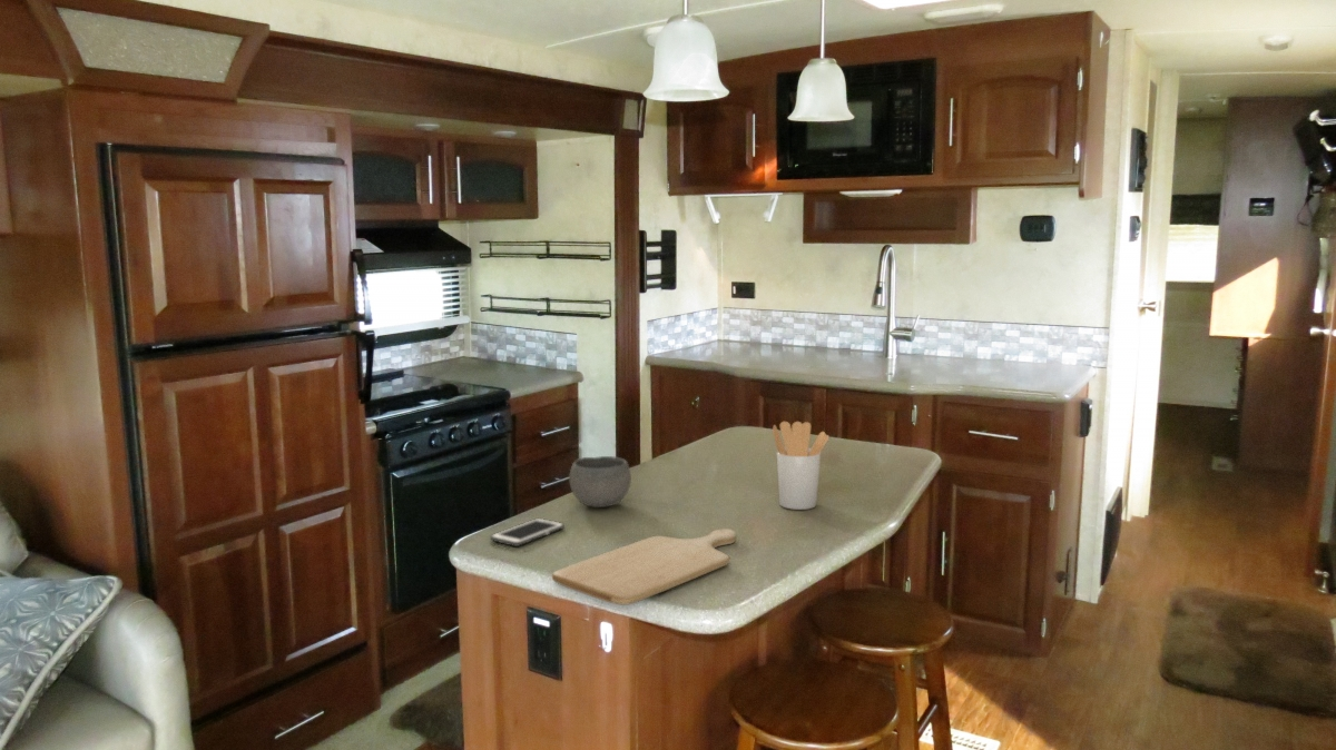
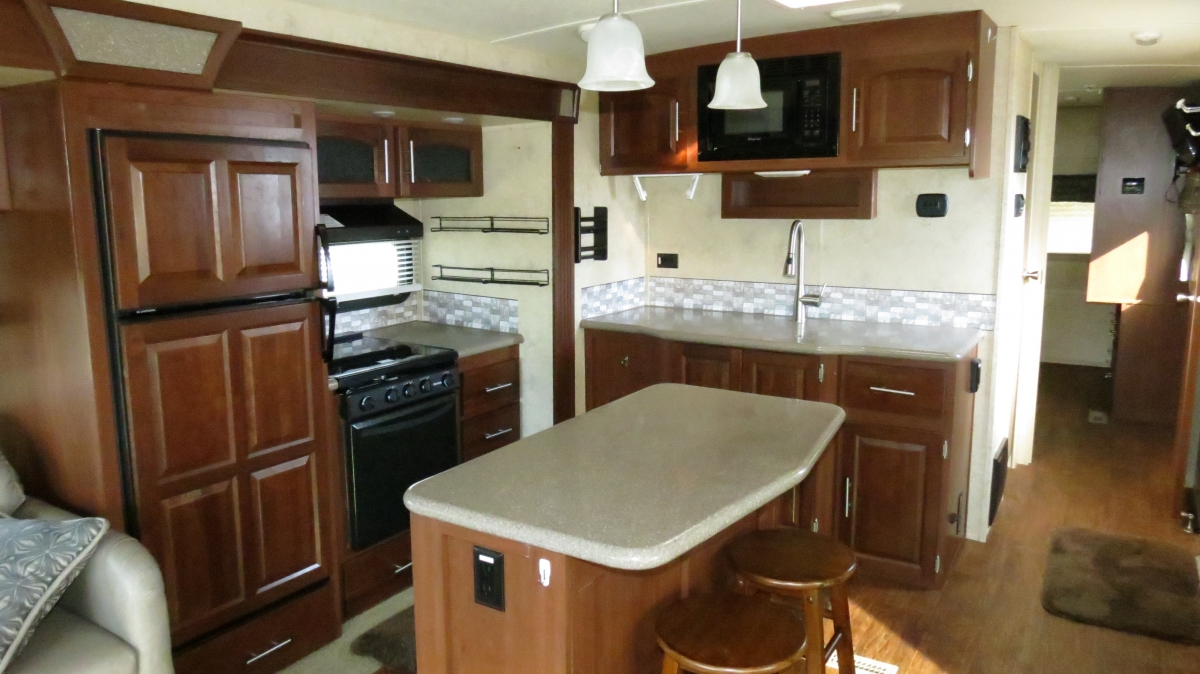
- utensil holder (796, 462)
- bowl (600, 483)
- chopping board (664, 559)
- cell phone (528, 532)
